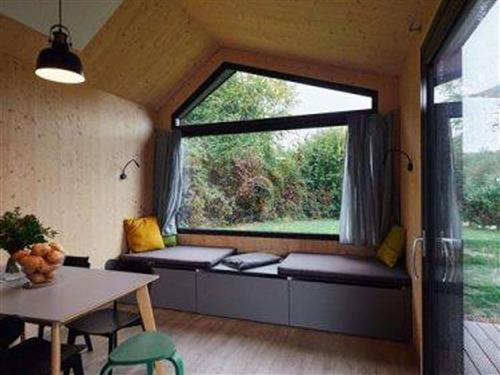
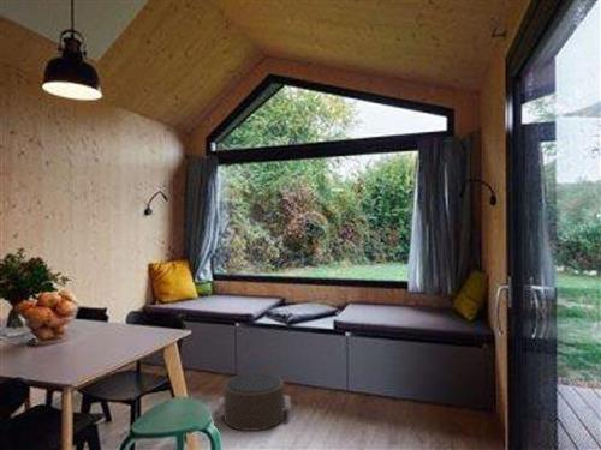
+ pouf (255, 397)
